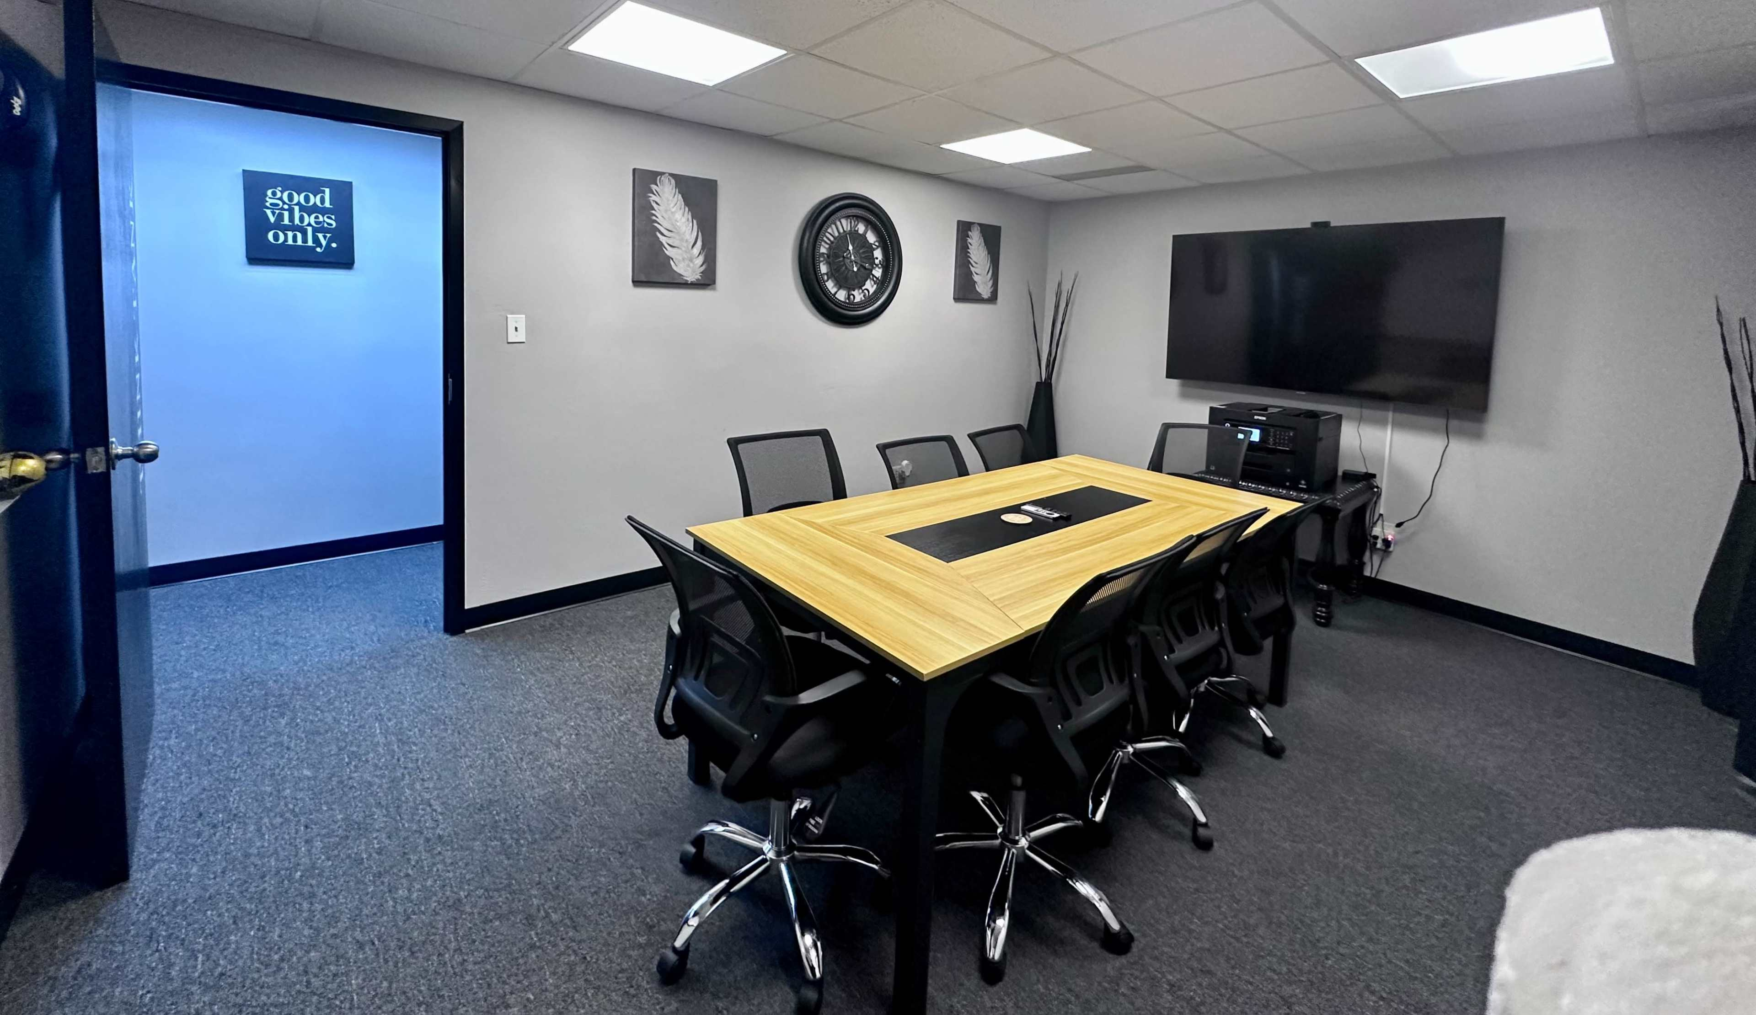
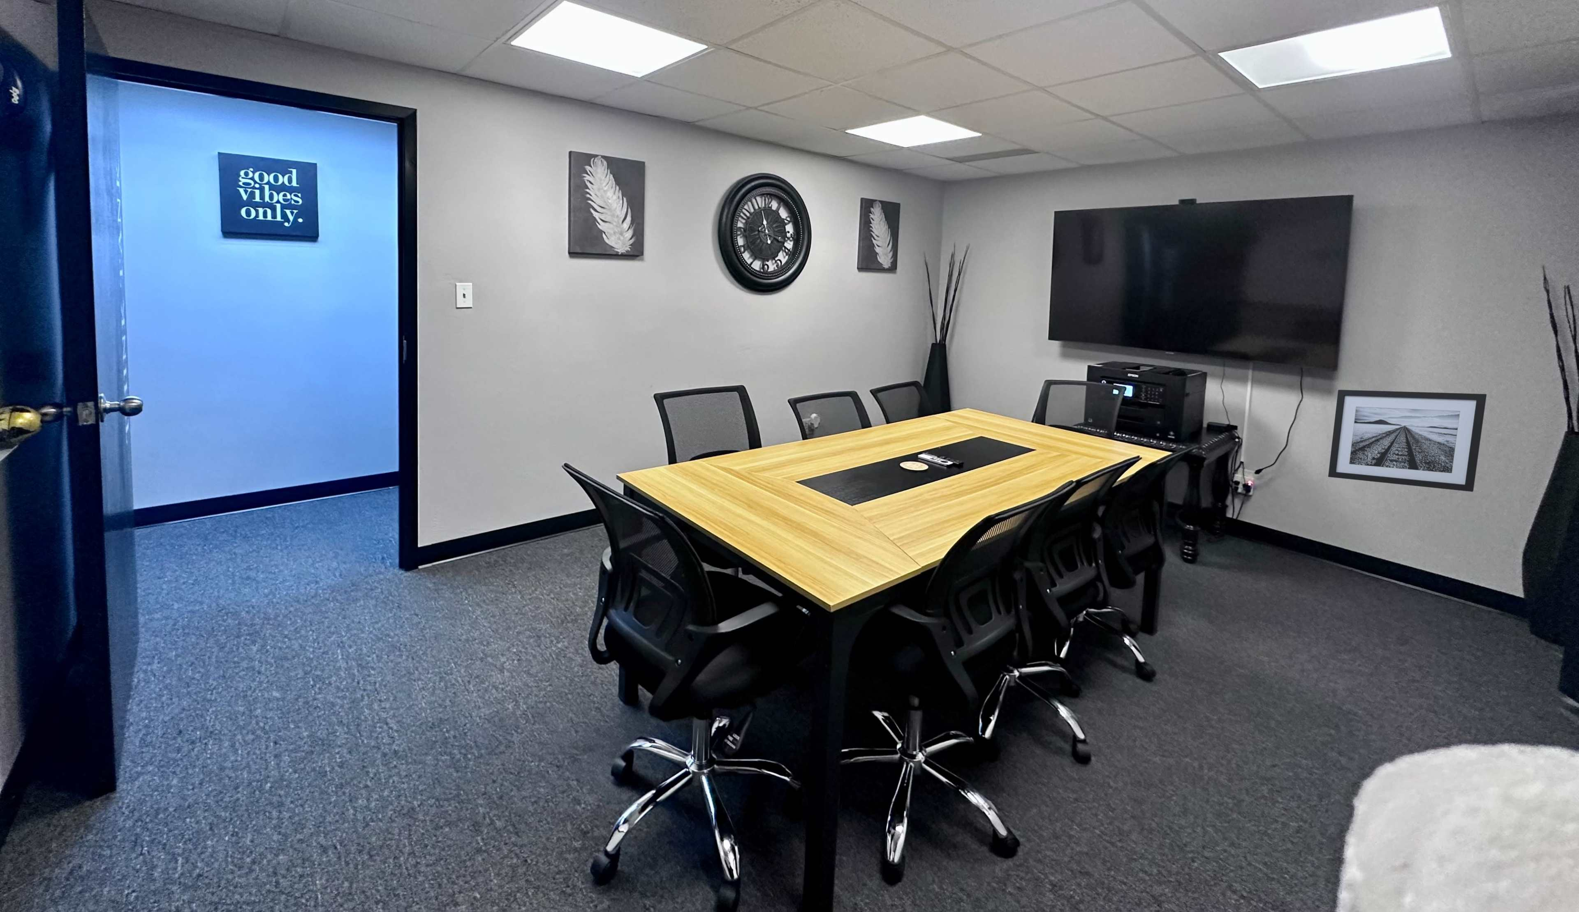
+ wall art (1402, 438)
